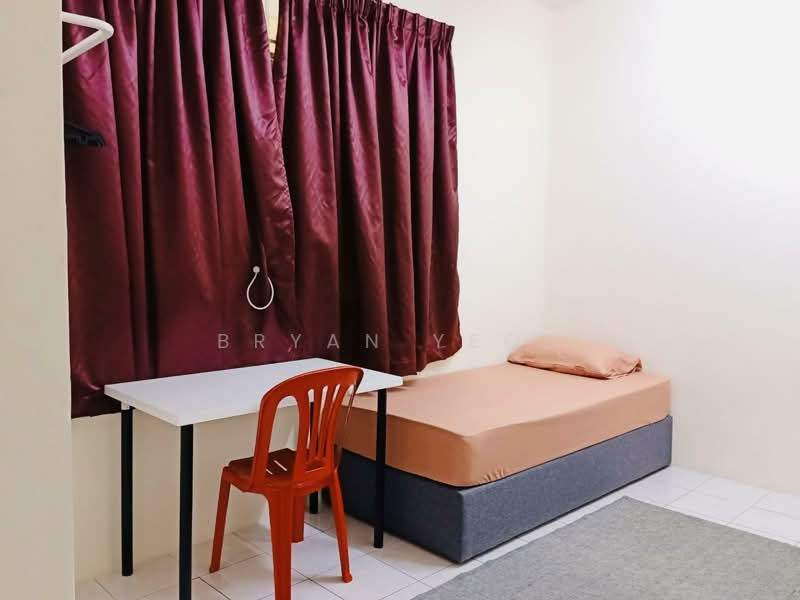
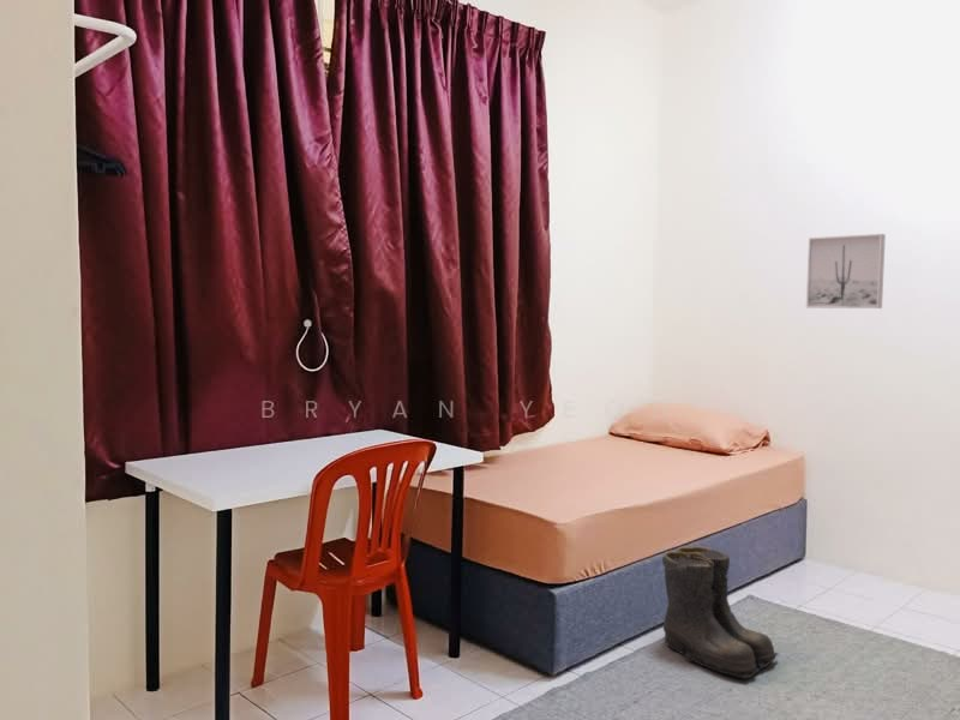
+ wall art (844, 271)
+ boots (716, 606)
